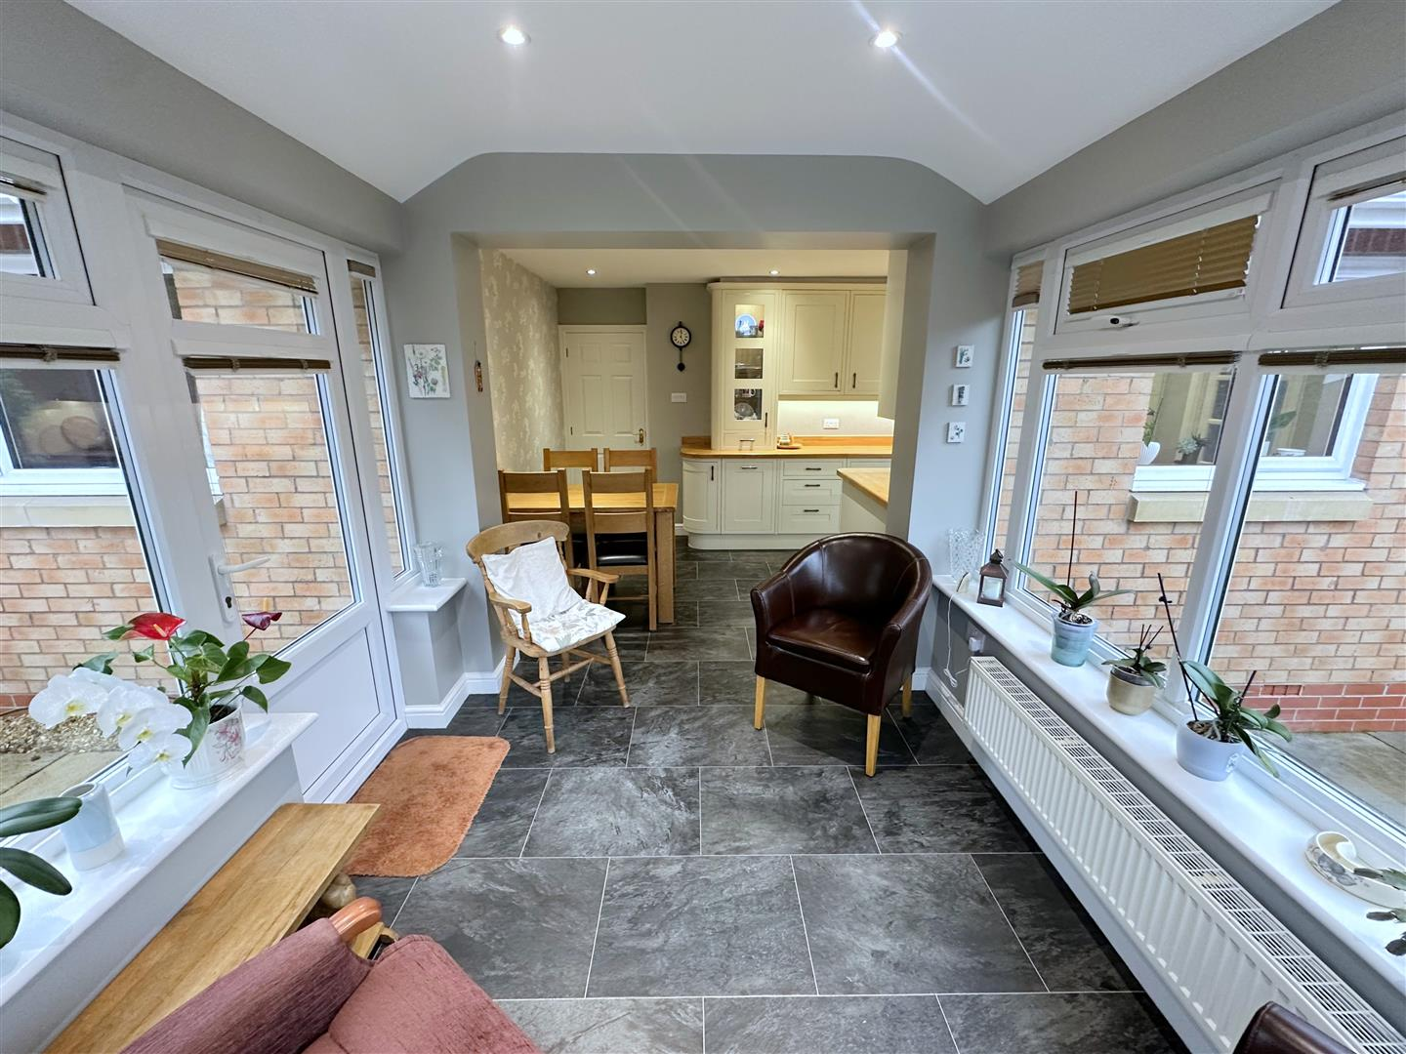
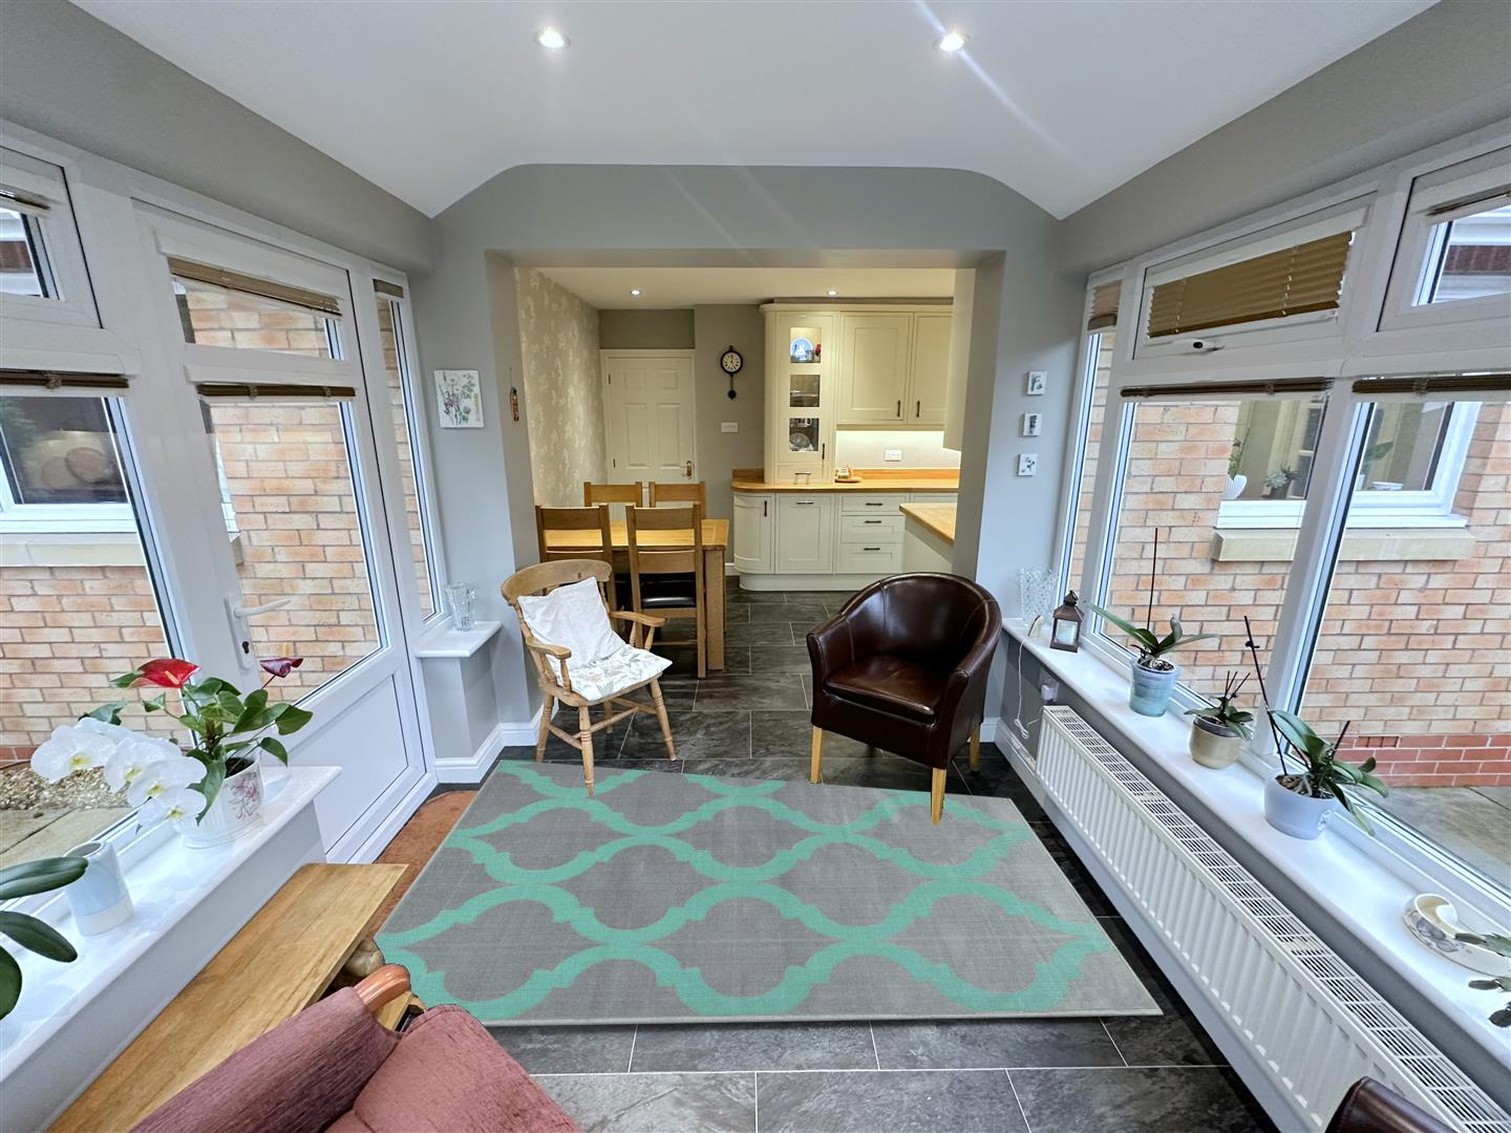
+ rug (742, 835)
